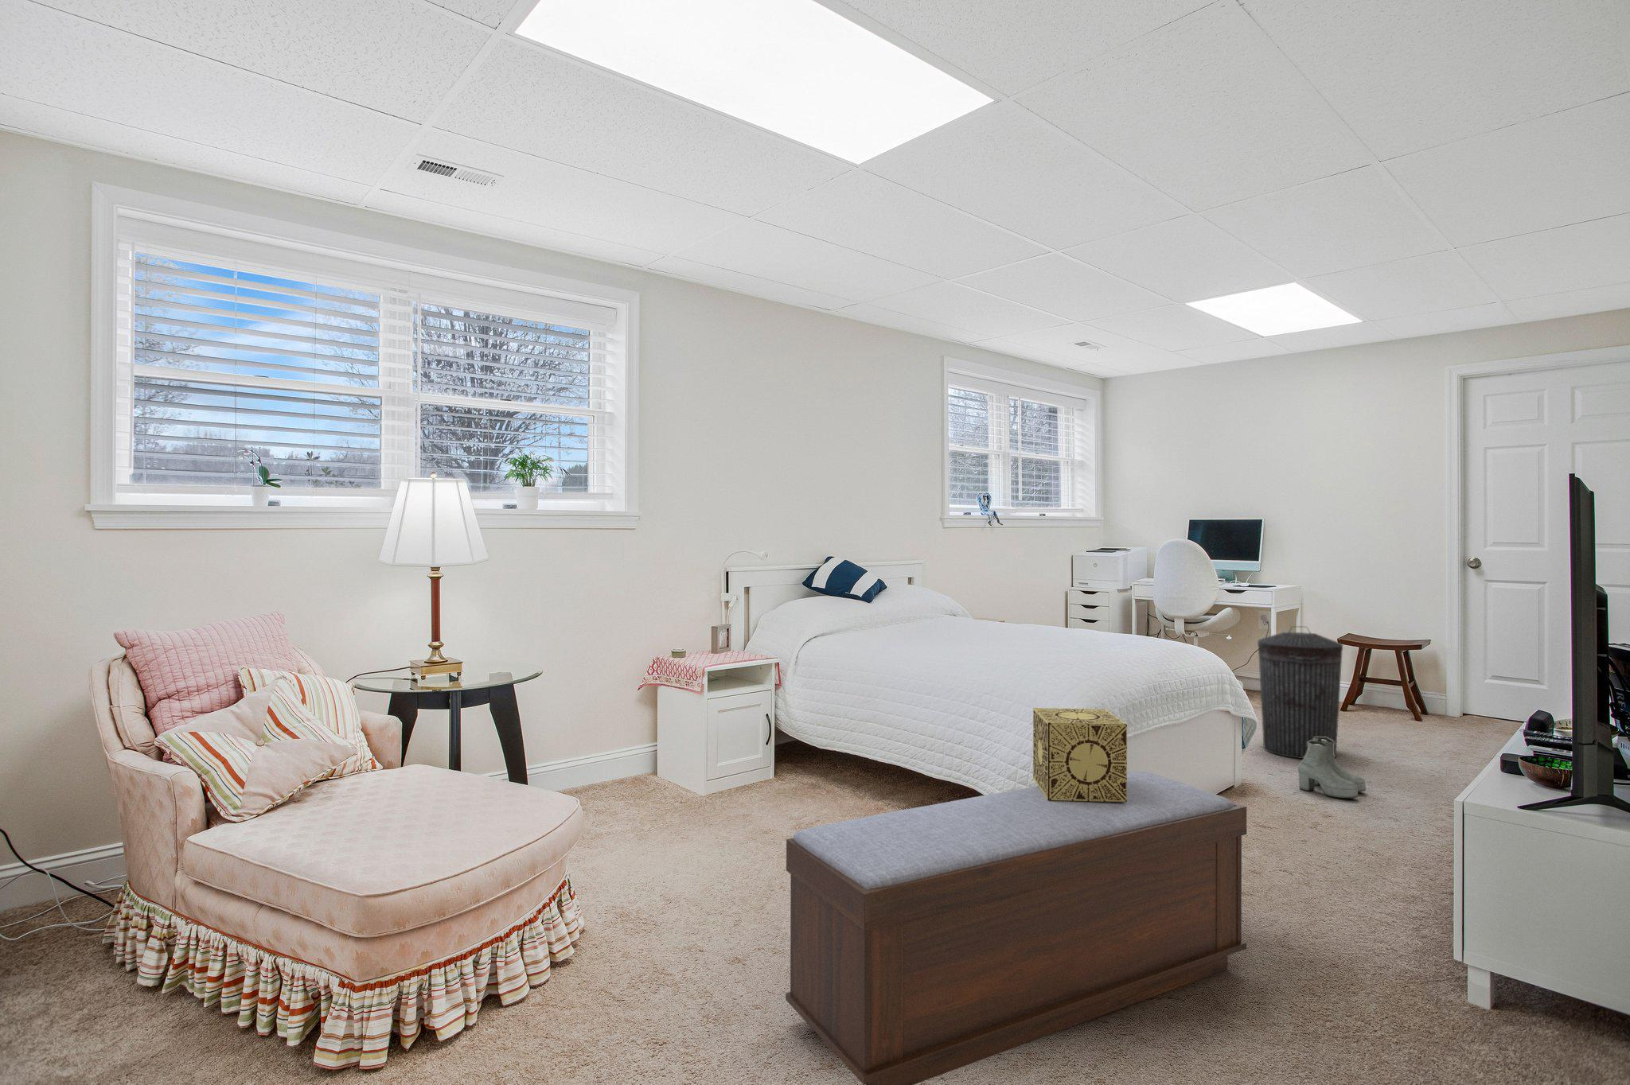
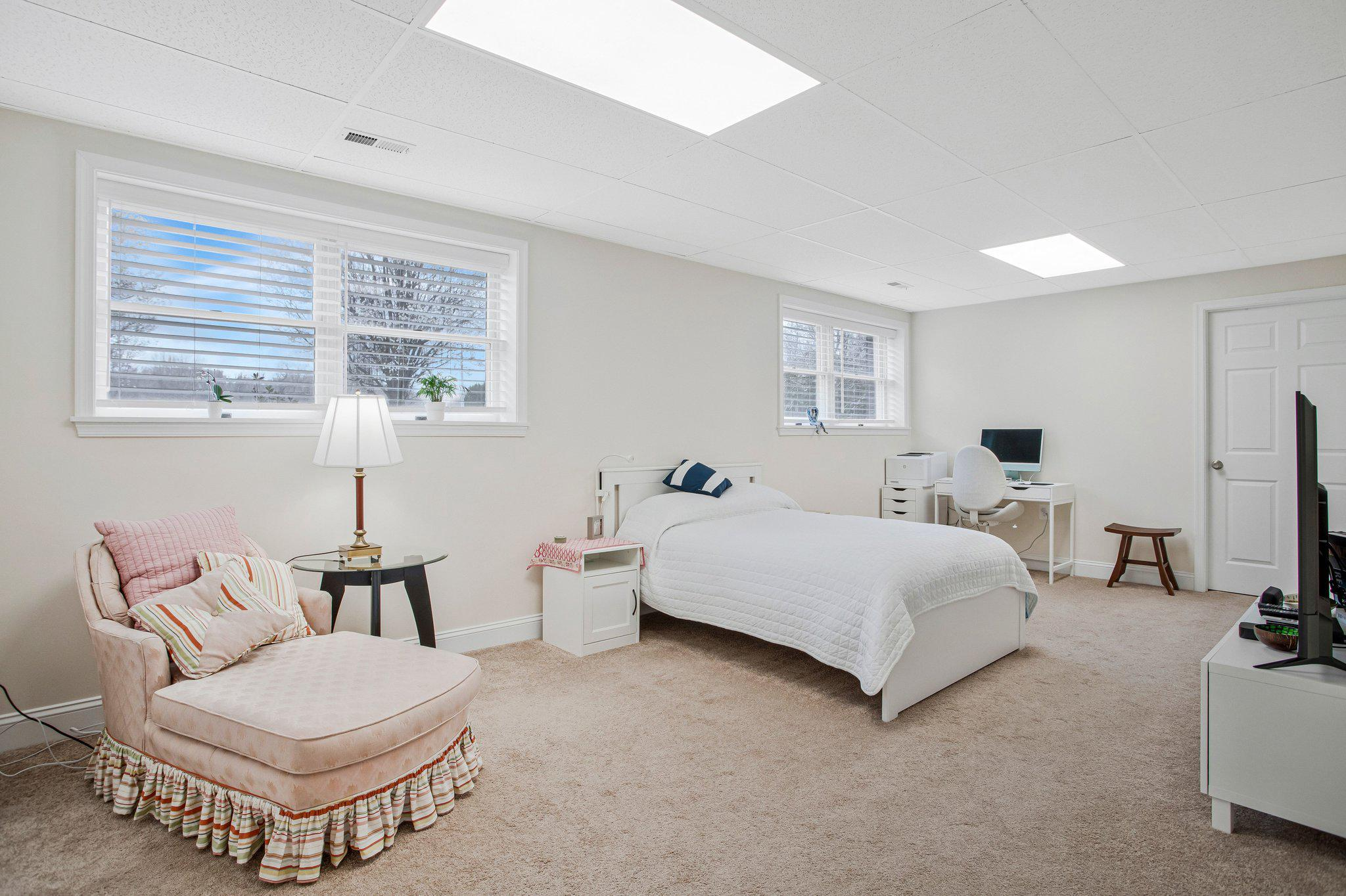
- bench (1027, 900)
- boots (1331, 767)
- decorative box (1078, 752)
- trash can (1299, 689)
